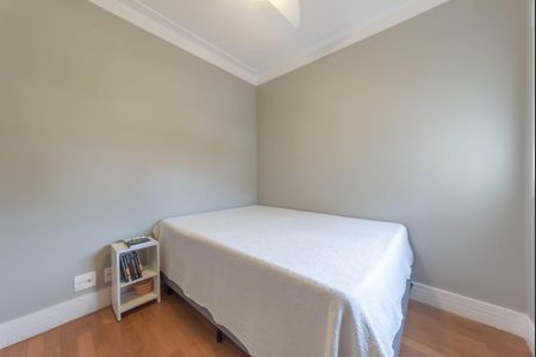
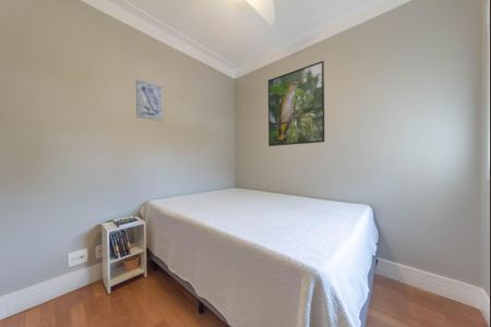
+ wall art (149, 100)
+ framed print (294, 108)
